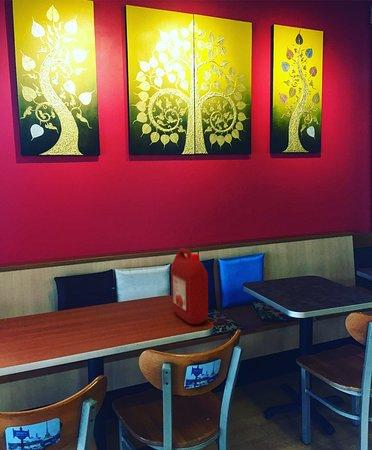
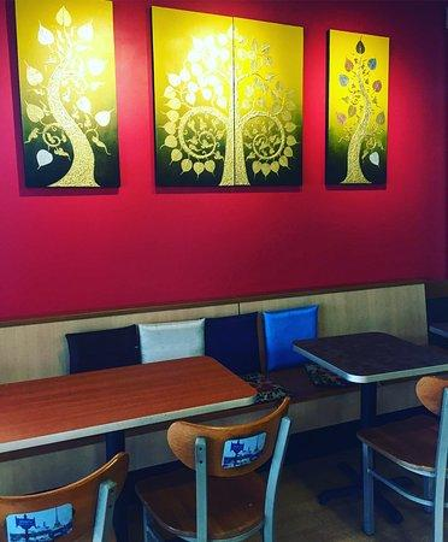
- ketchup jug (188, 284)
